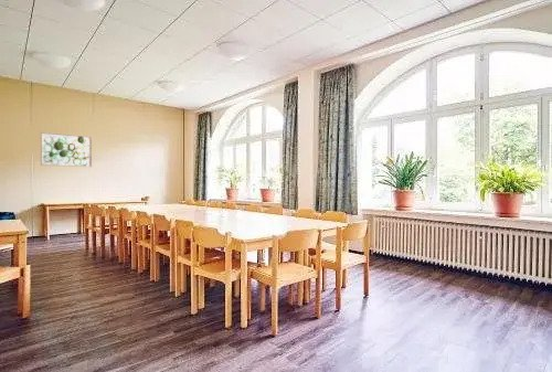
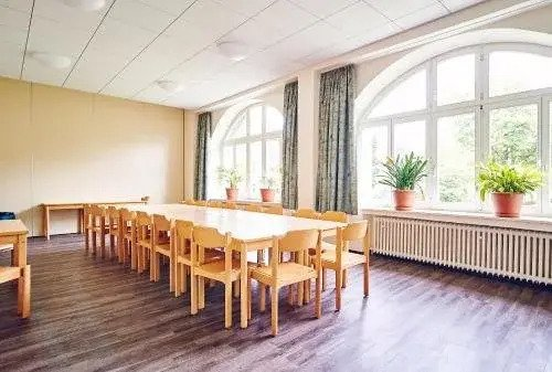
- wall art (67, 150)
